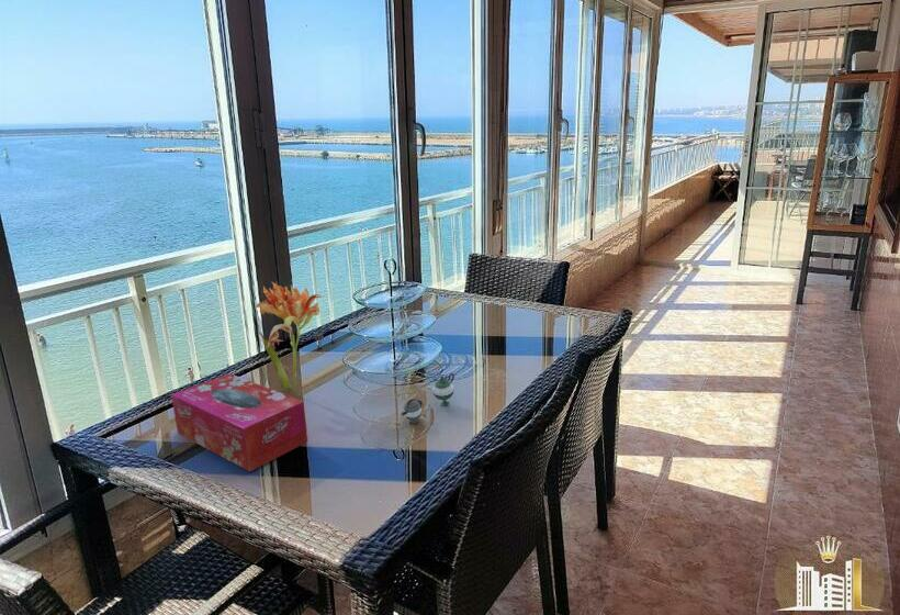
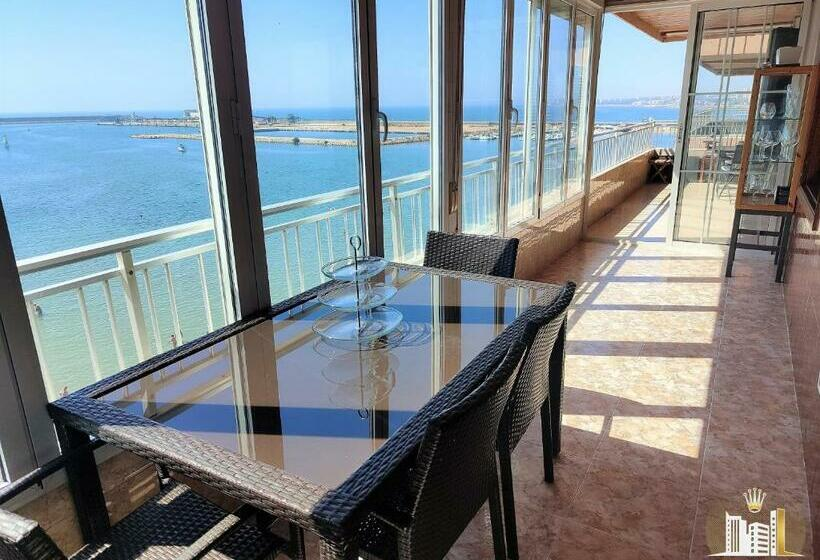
- tissue box (238, 417)
- teapot (434, 394)
- flower (283, 340)
